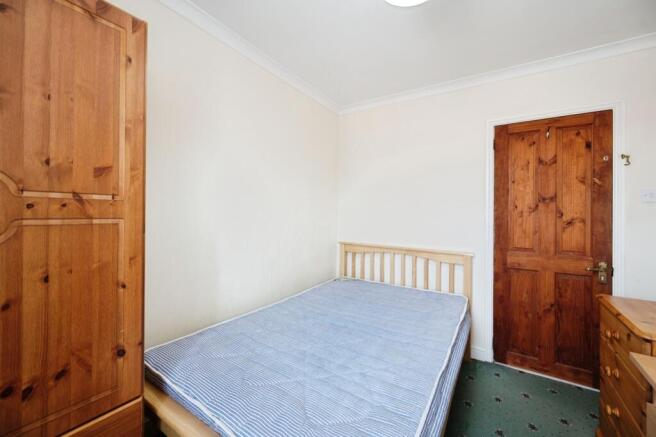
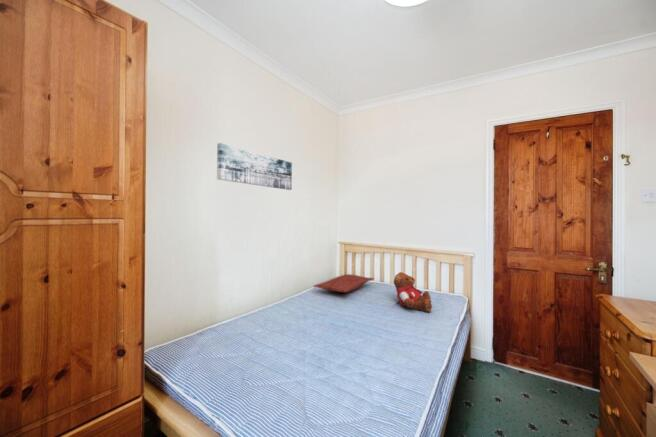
+ pillow (345, 283)
+ wall art (259, 169)
+ teddy bear (414, 290)
